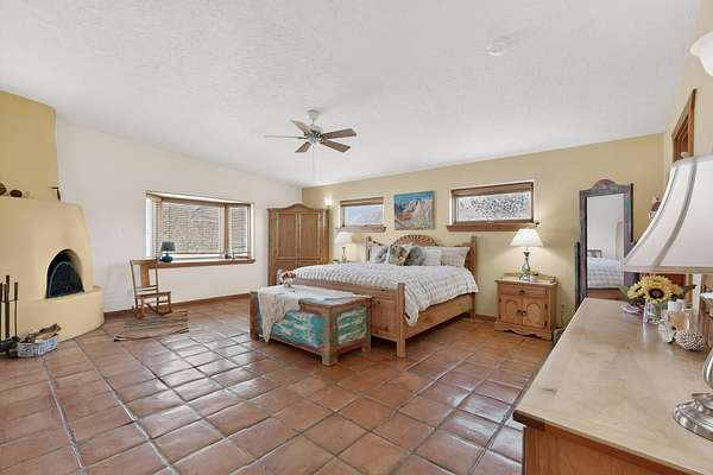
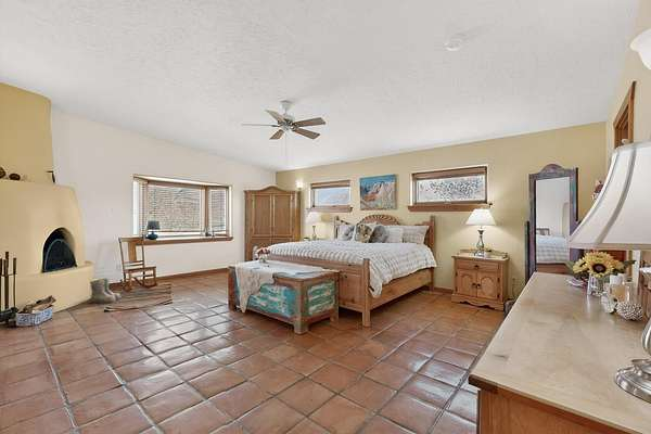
+ boots (105, 290)
